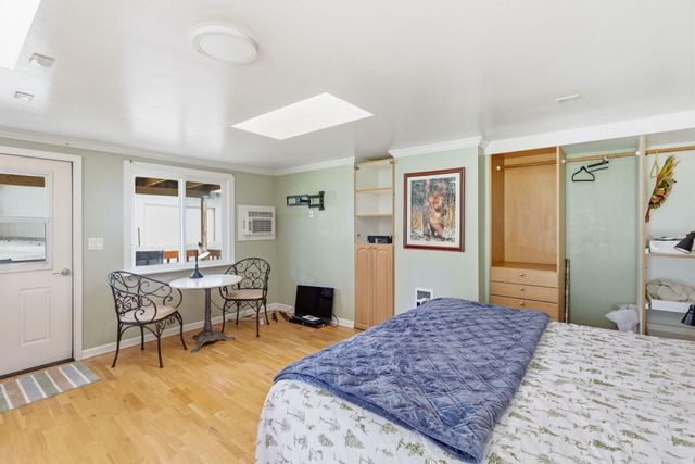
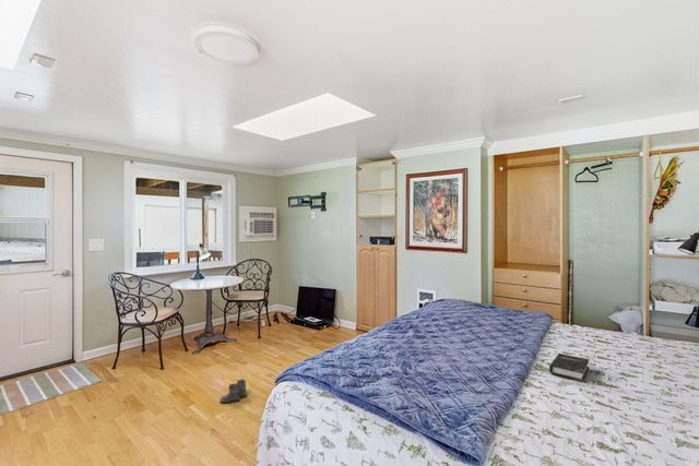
+ boots (235, 389)
+ hardback book (569, 366)
